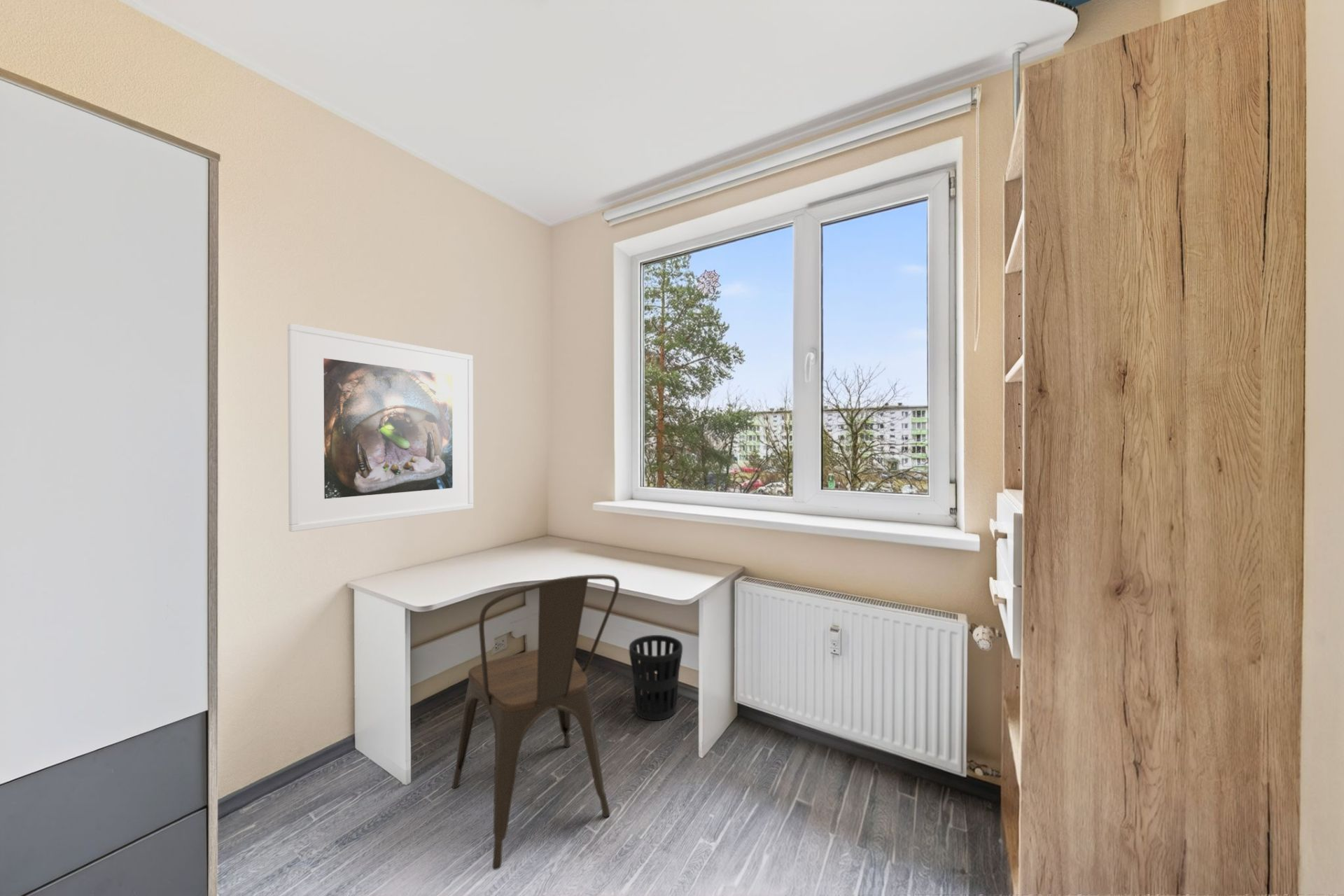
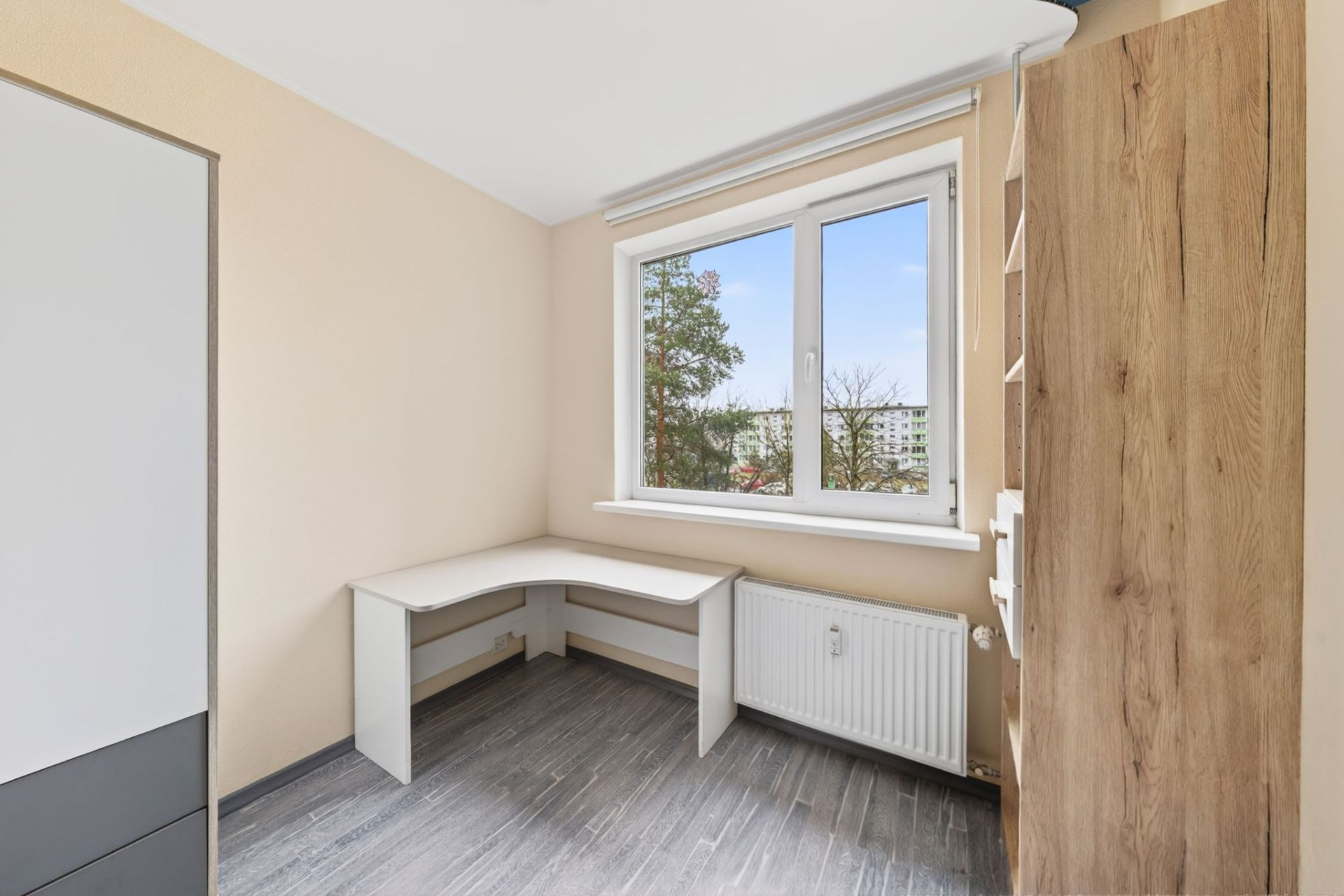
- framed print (394, 430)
- wastebasket (654, 676)
- chair (536, 682)
